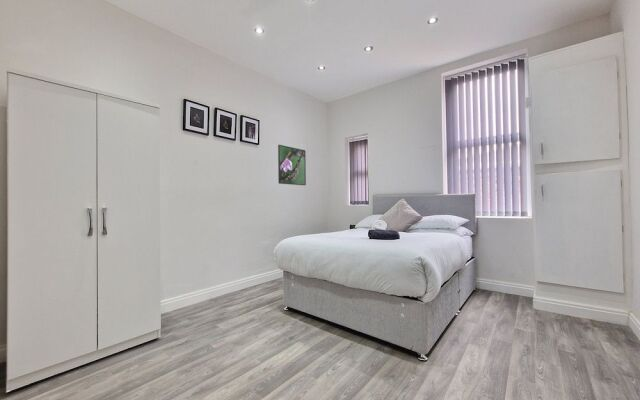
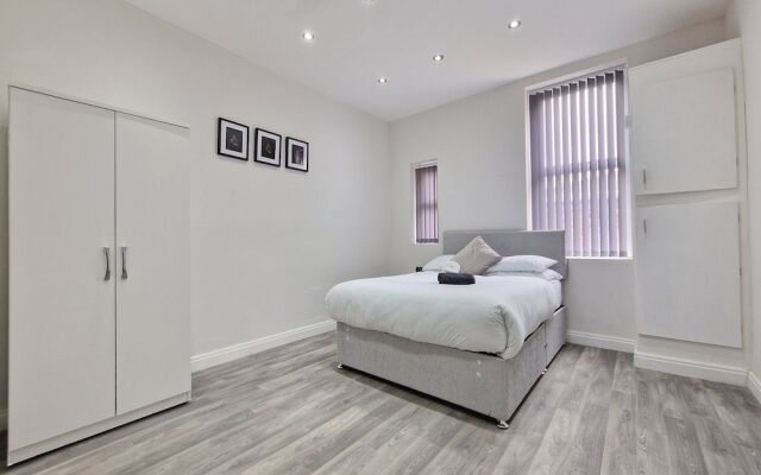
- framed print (292, 166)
